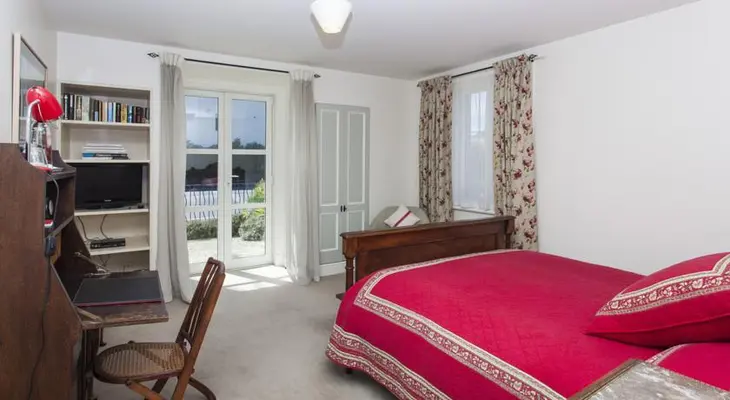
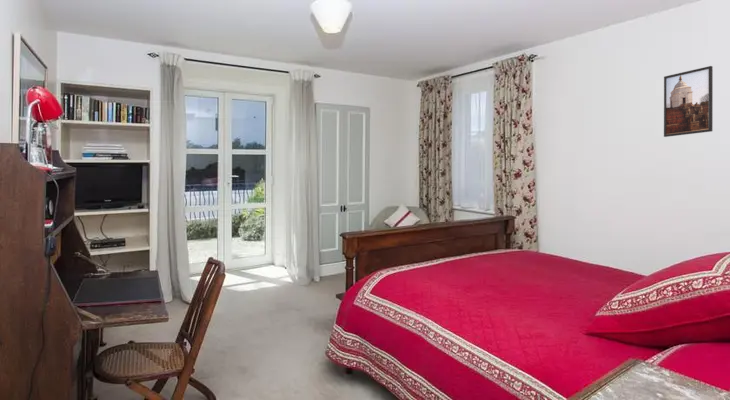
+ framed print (687, 102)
